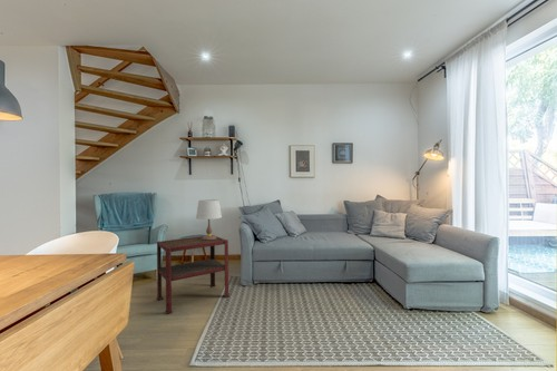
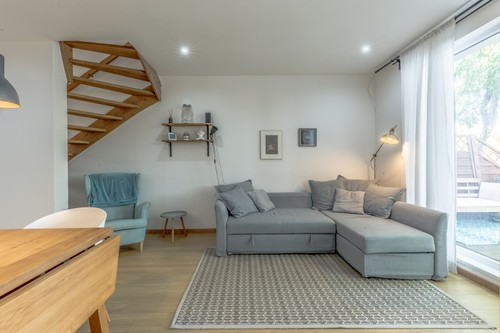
- table lamp (208, 218)
- side table (193, 269)
